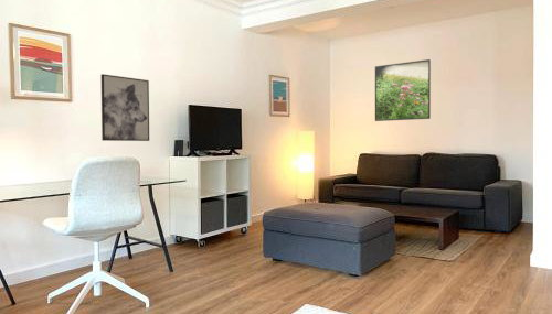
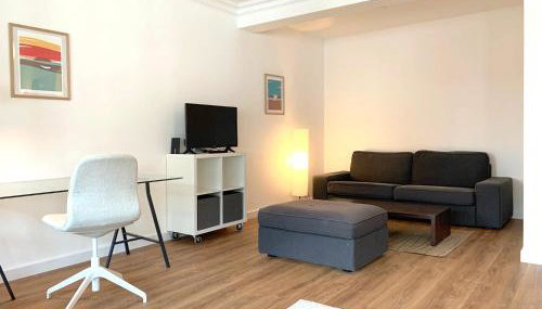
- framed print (401, 91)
- wall art (126, 109)
